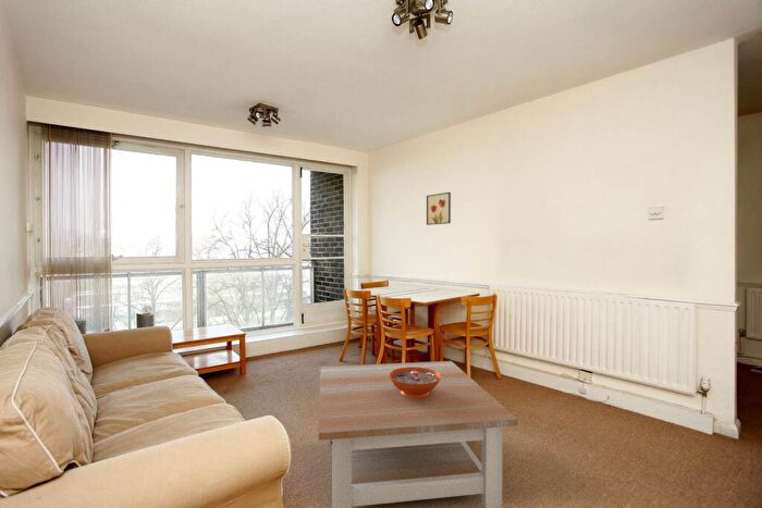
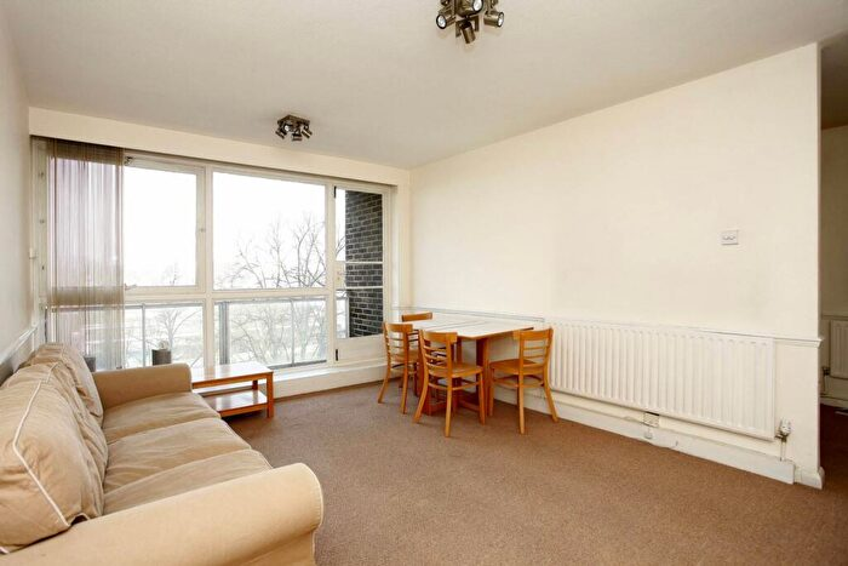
- decorative bowl (415, 383)
- wall art (438, 209)
- coffee table (401, 429)
